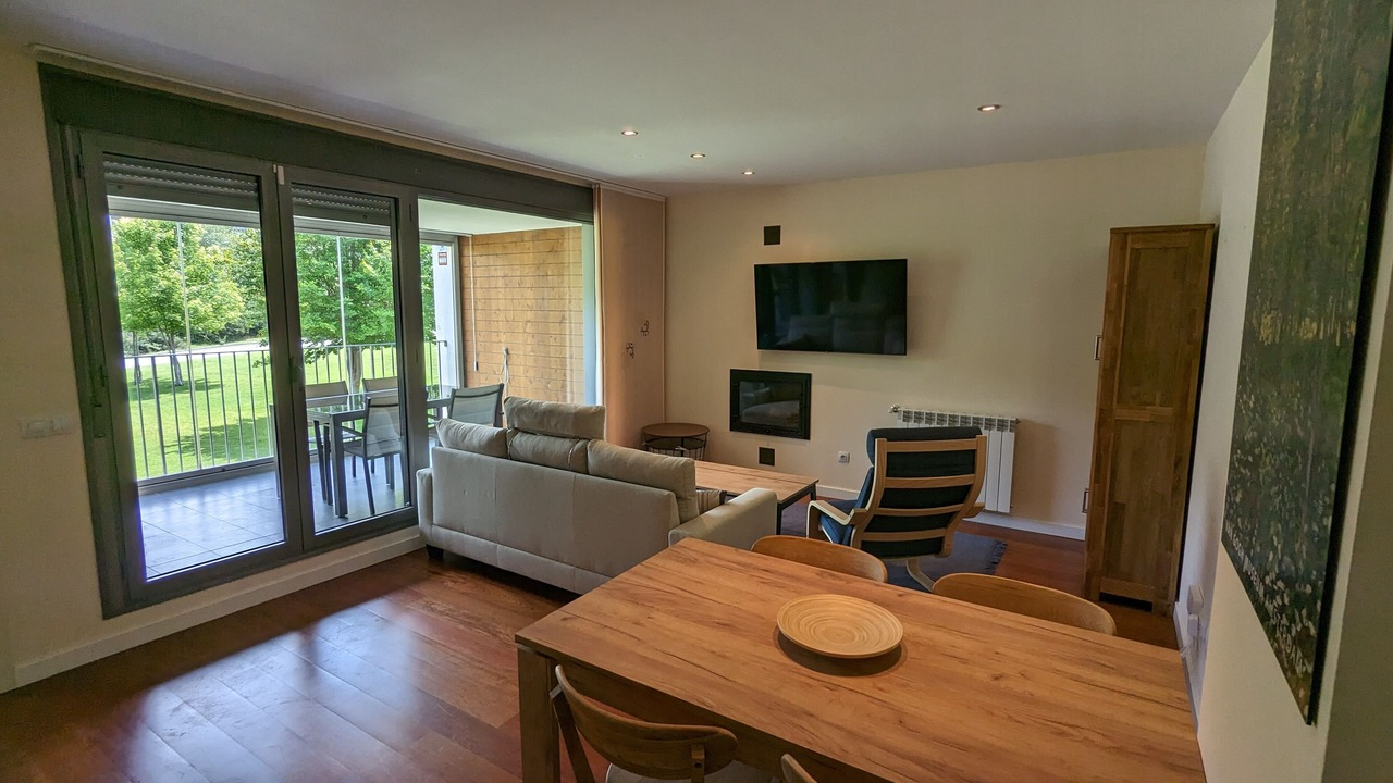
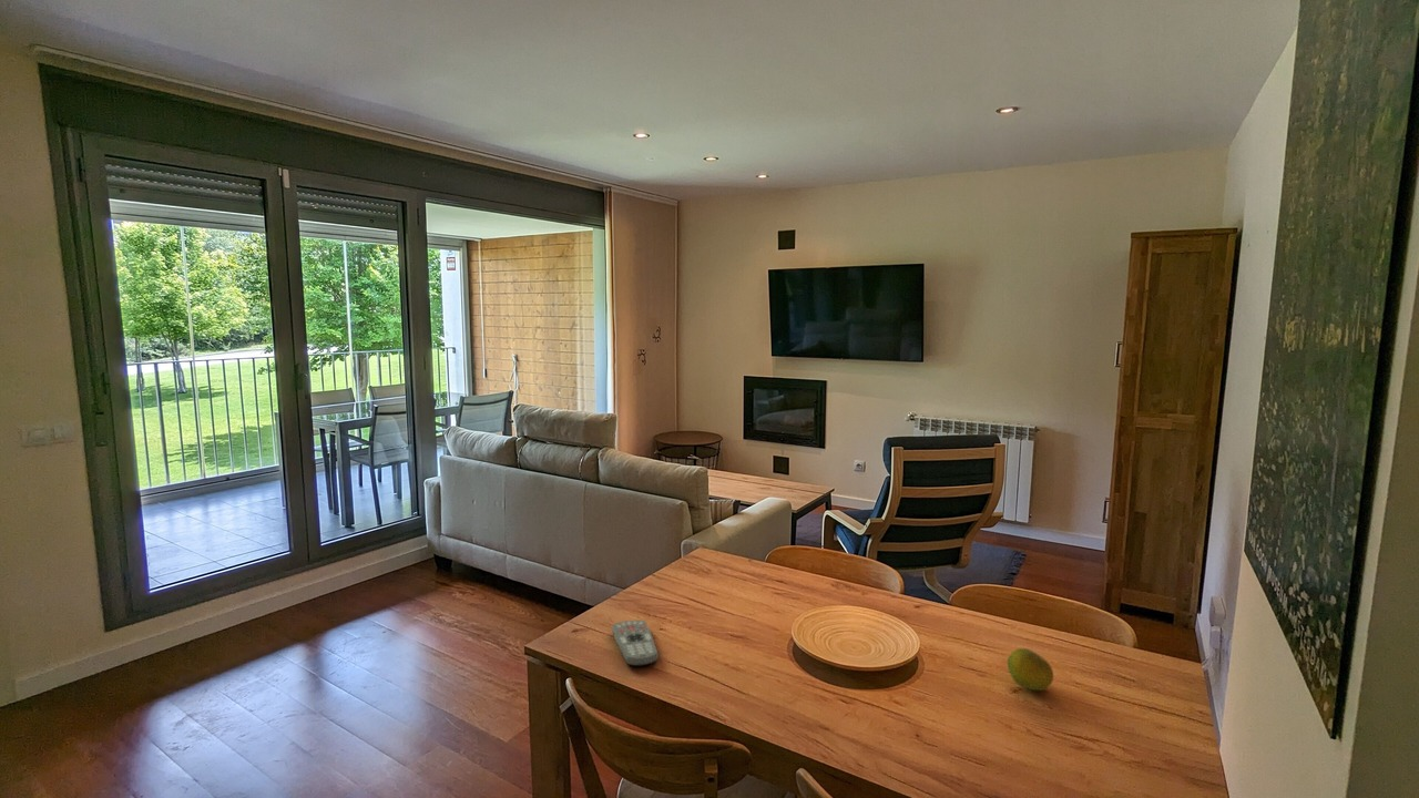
+ remote control (635, 642)
+ fruit (1030, 669)
